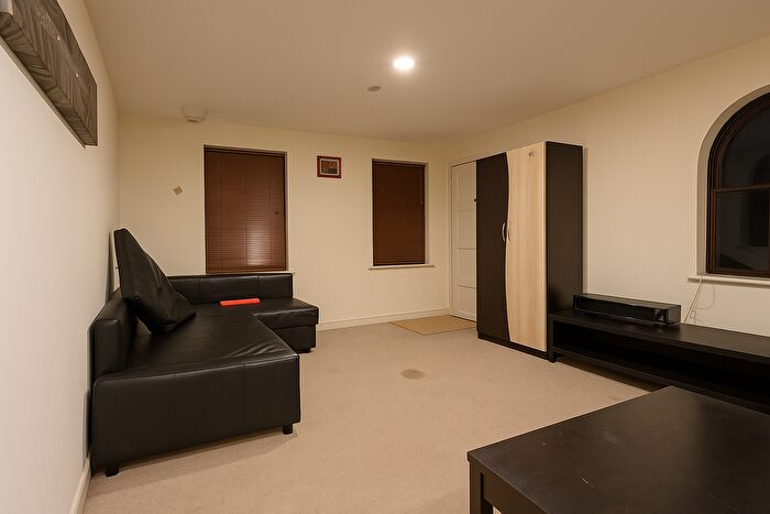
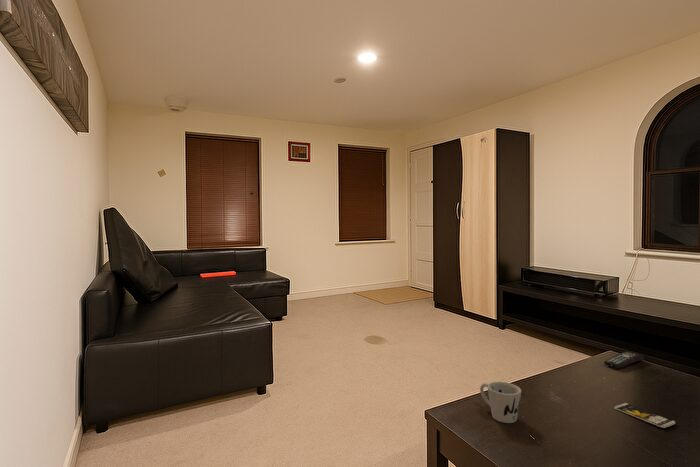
+ remote control (624, 359)
+ mug (498, 400)
+ smartphone (643, 415)
